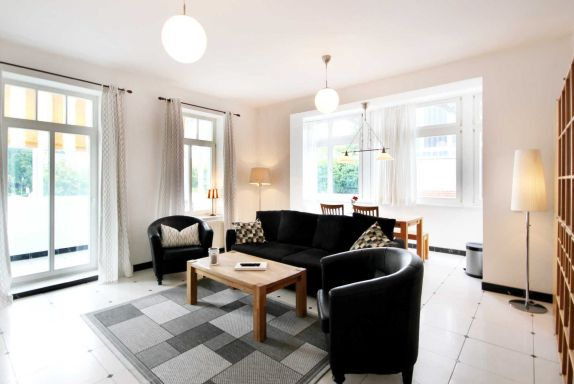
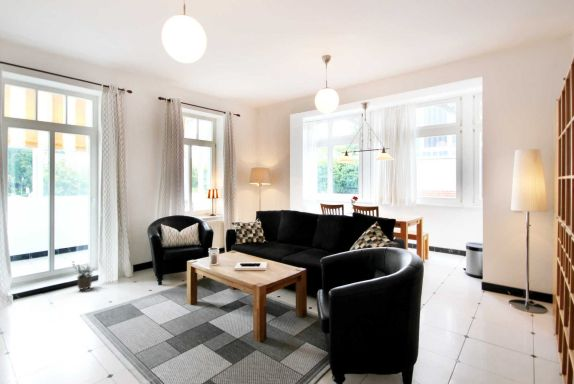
+ potted plant (83, 274)
